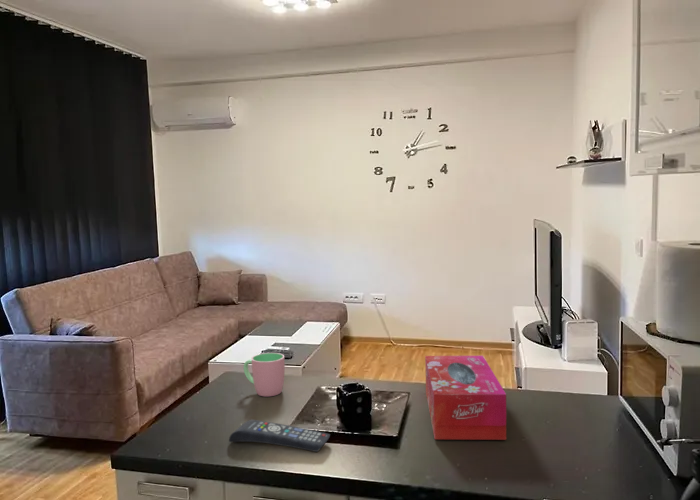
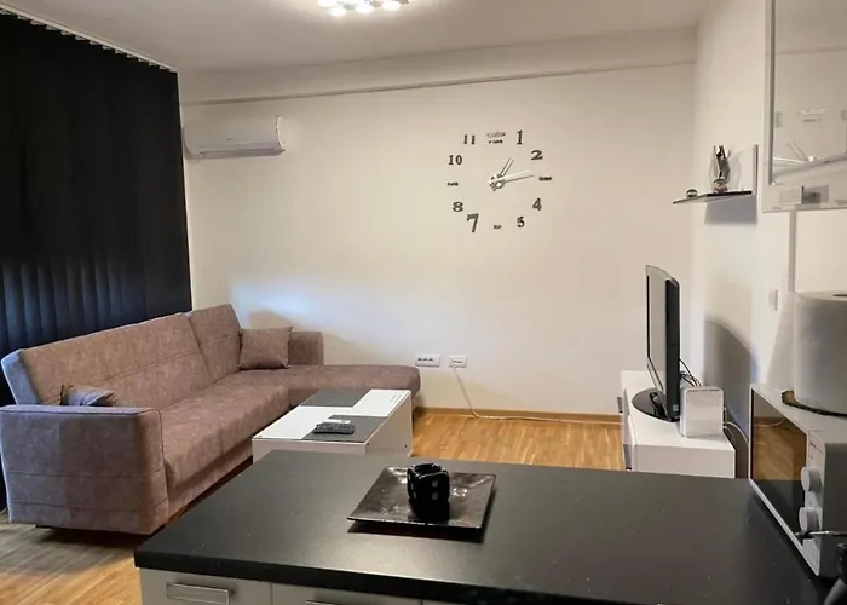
- tissue box (461, 393)
- remote control (279, 435)
- cup (263, 374)
